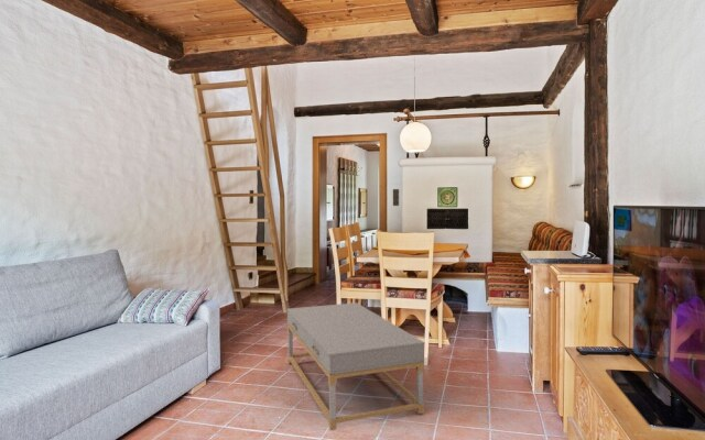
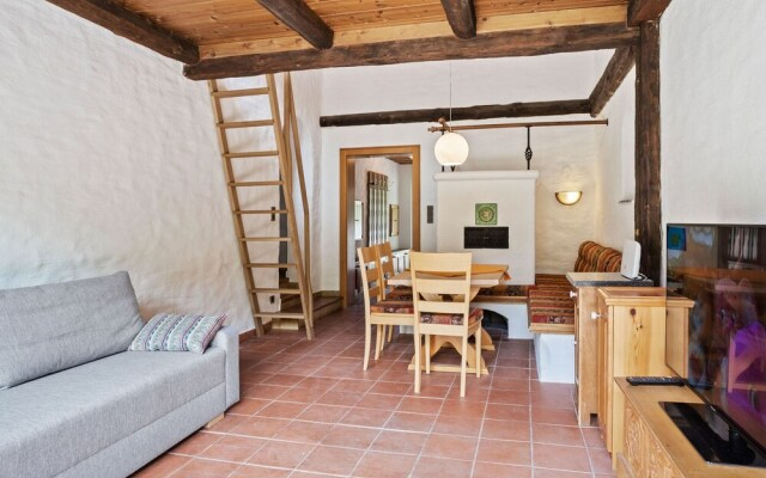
- coffee table (345, 354)
